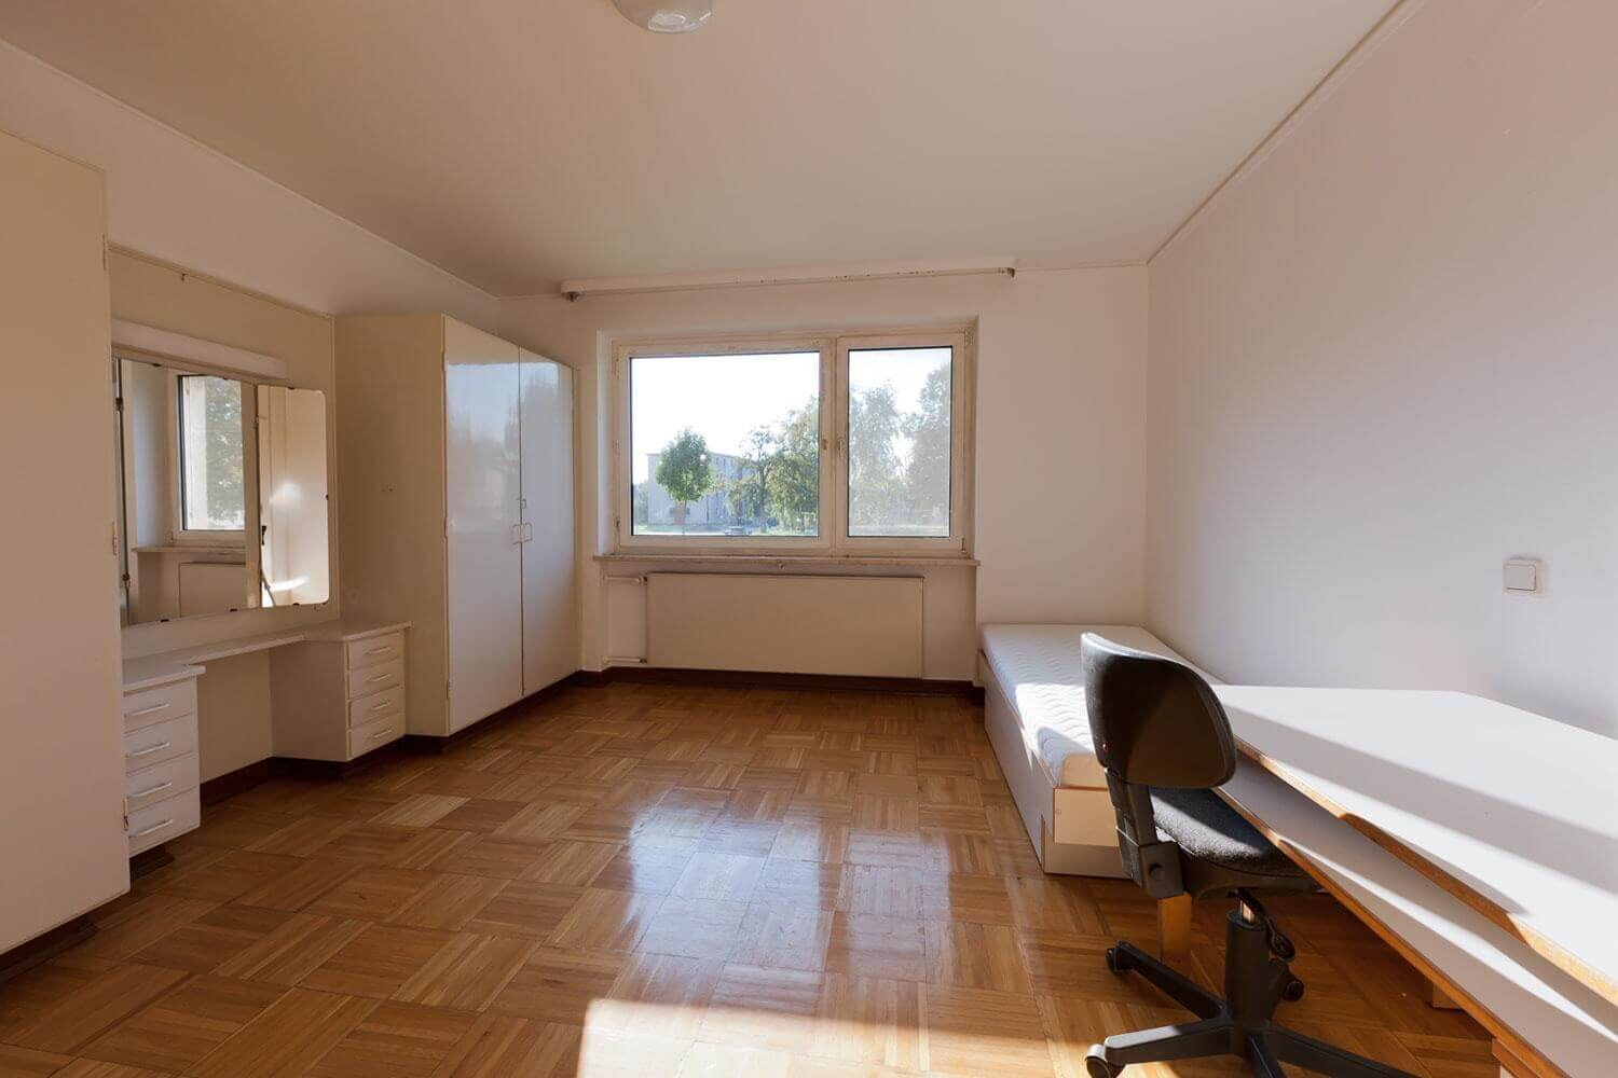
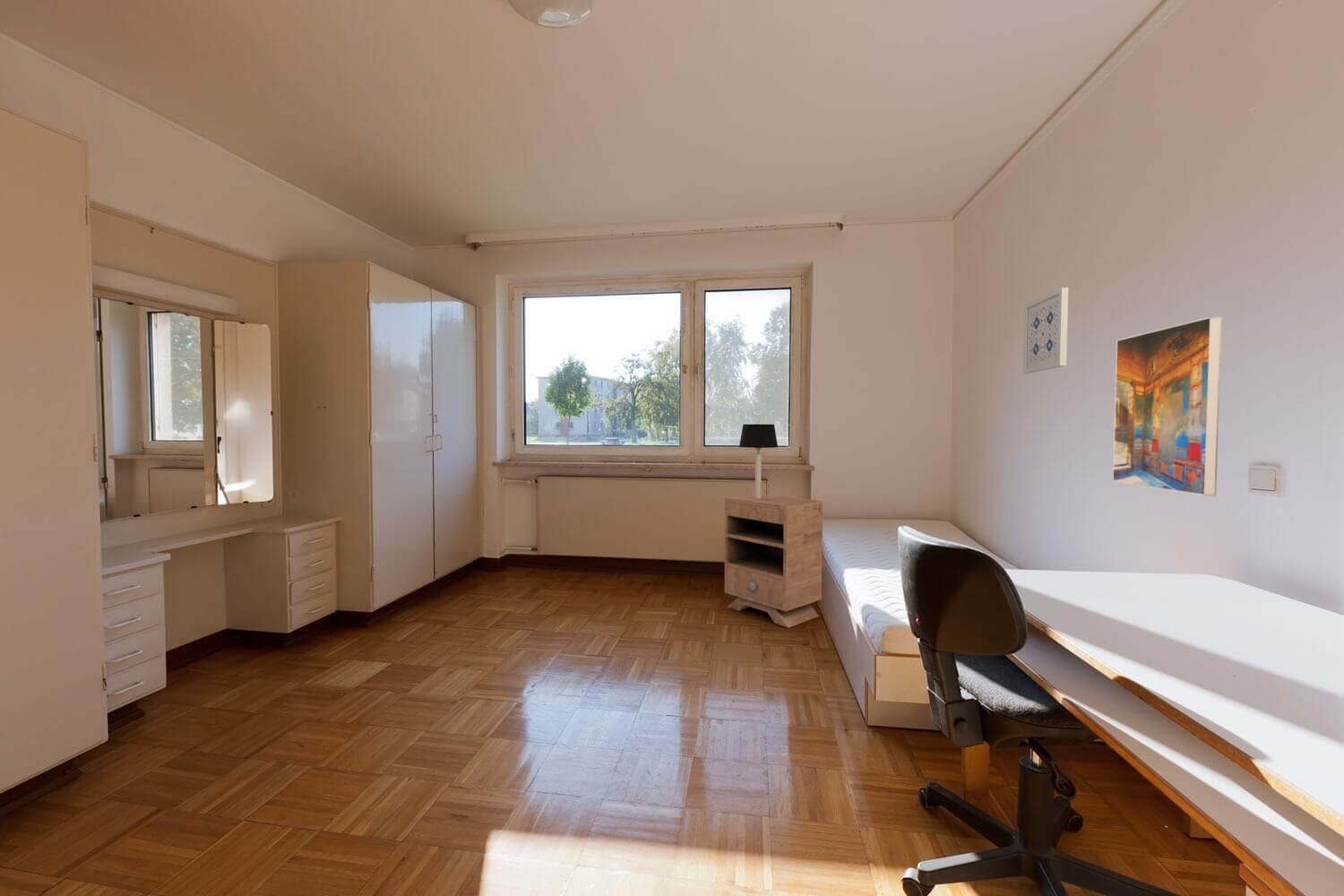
+ wall art (1044, 333)
+ table lamp (758, 461)
+ nightstand (771, 556)
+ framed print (1160, 409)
